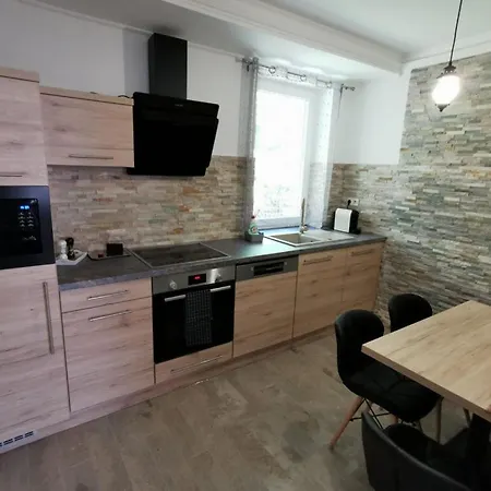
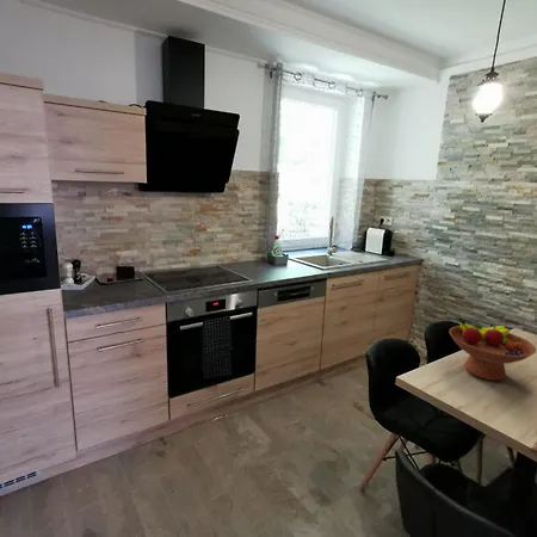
+ fruit bowl (488, 348)
